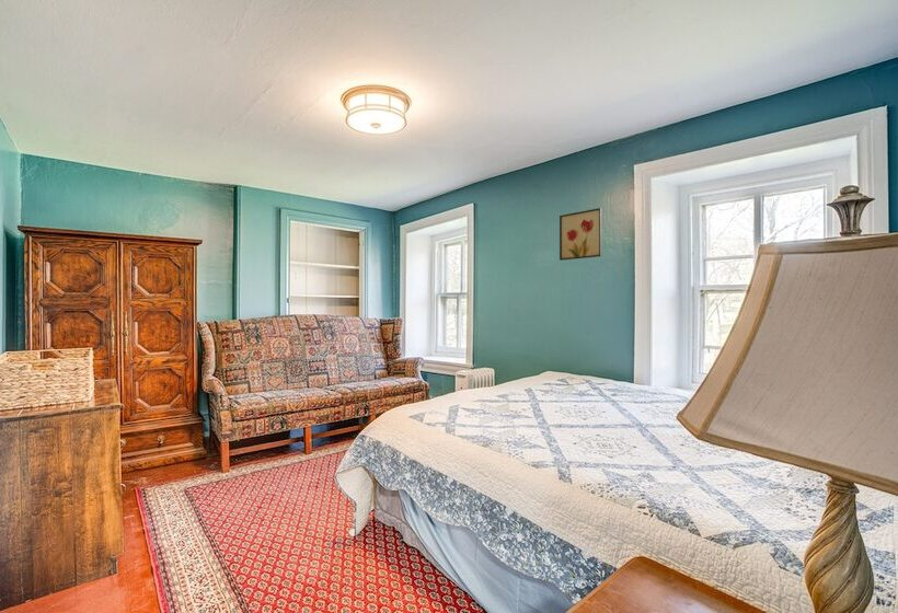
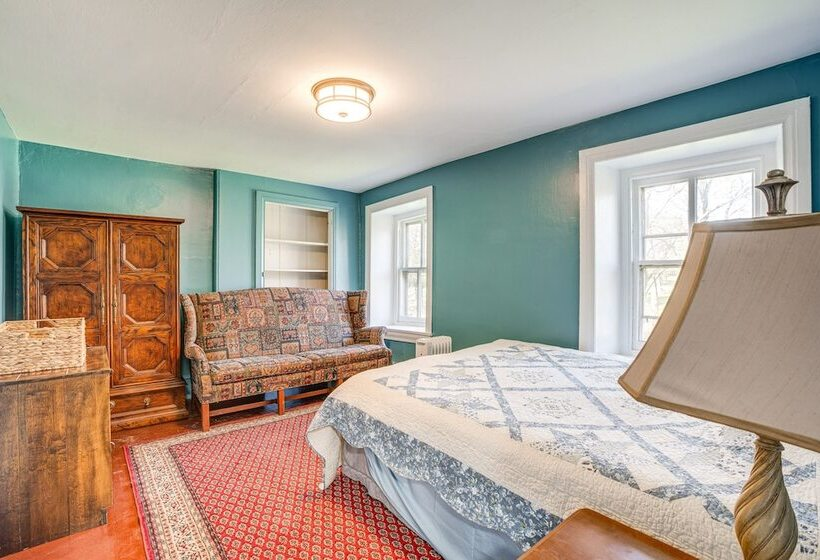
- wall art (580, 235)
